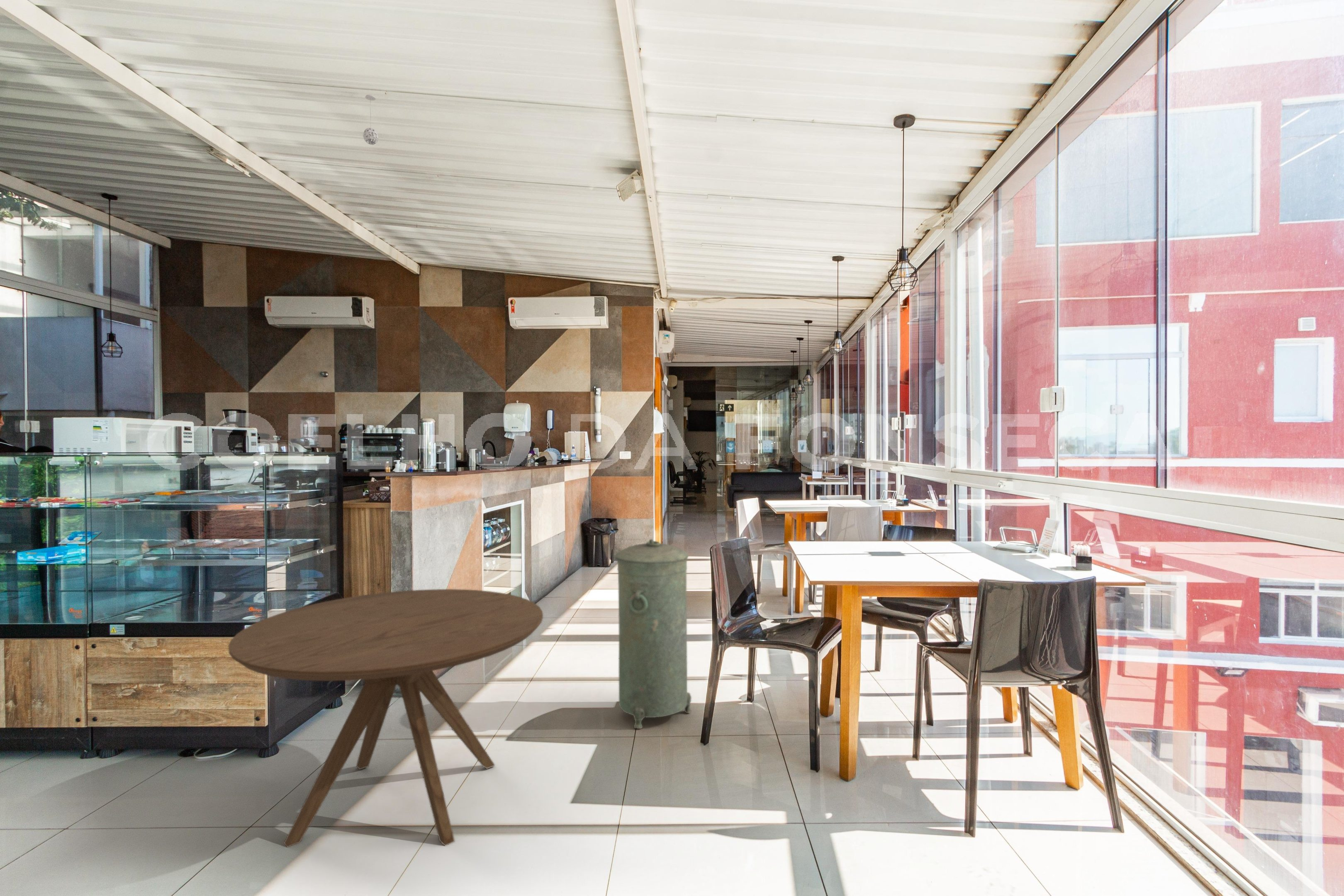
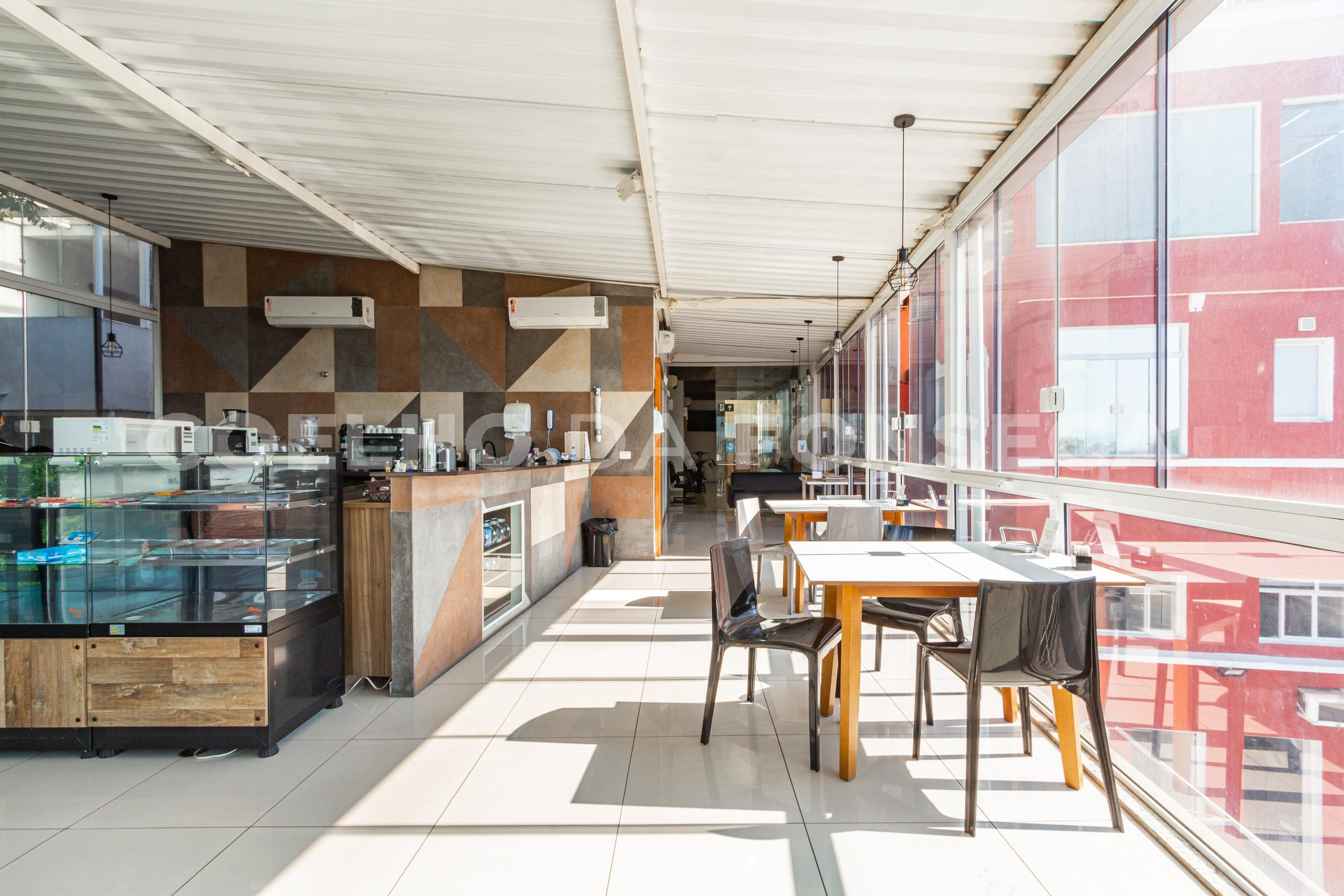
- dining table (405, 709)
- trash can (652, 627)
- pendant light (370, 120)
